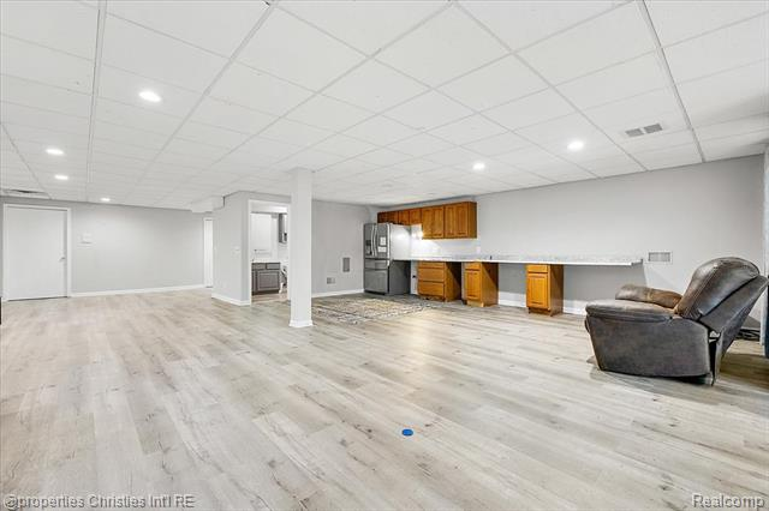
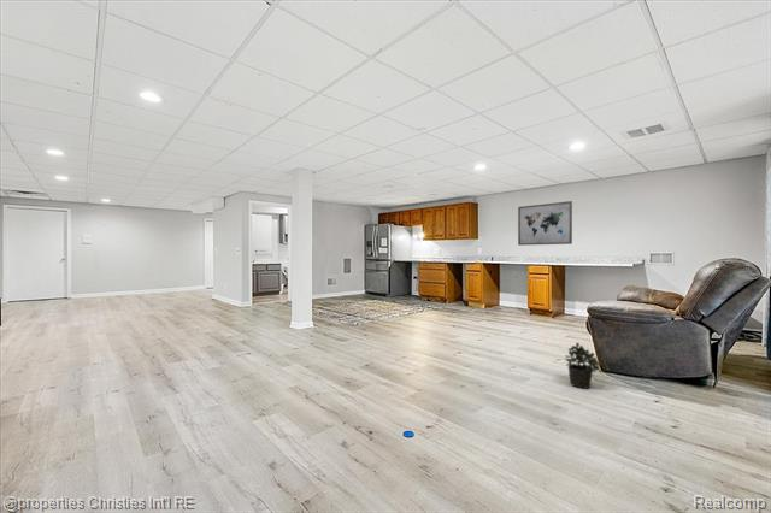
+ wall art (543, 224)
+ potted plant (579, 364)
